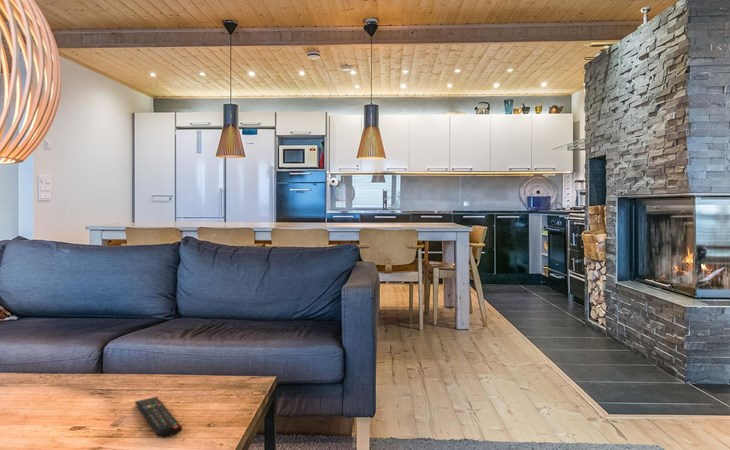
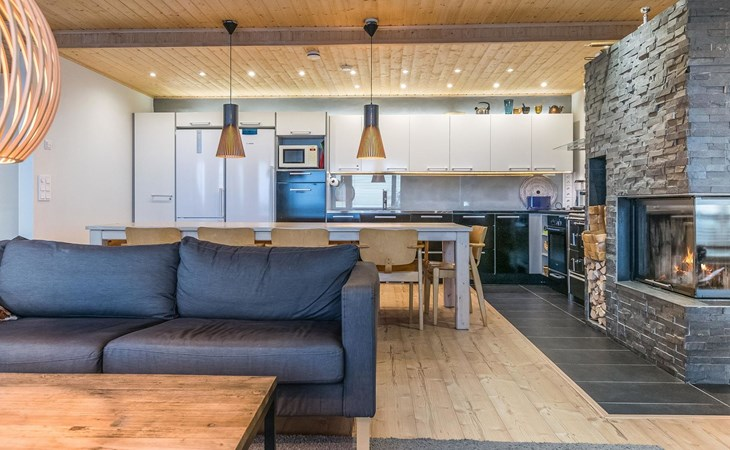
- remote control (157, 416)
